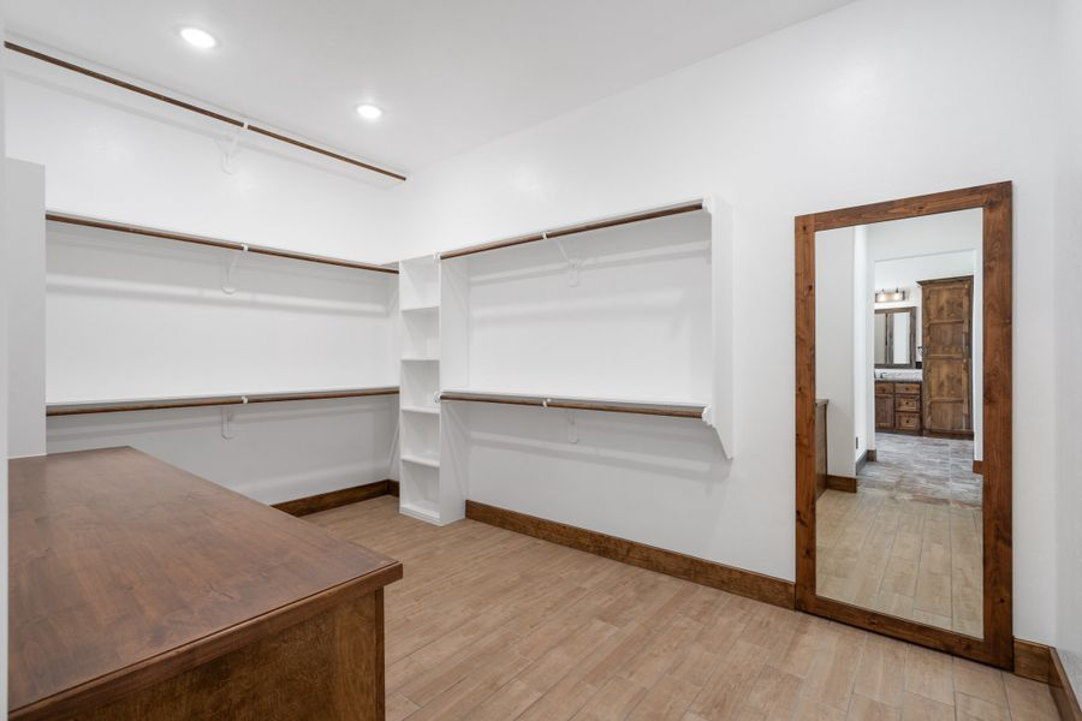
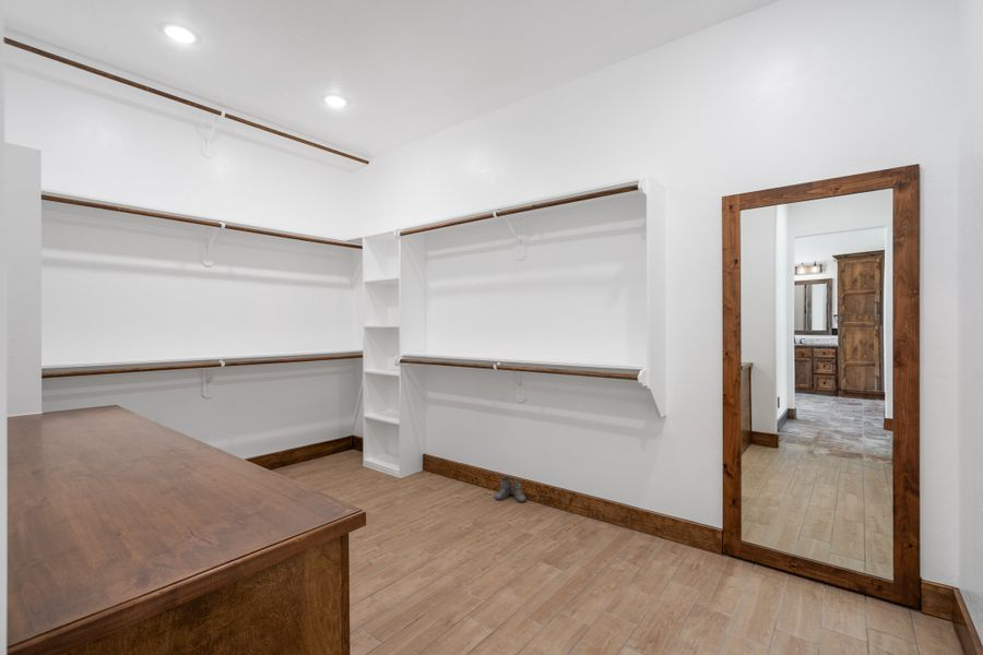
+ boots (510, 488)
